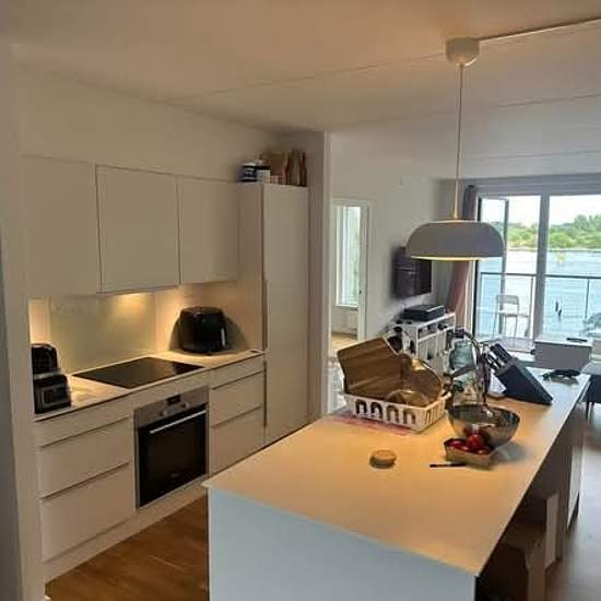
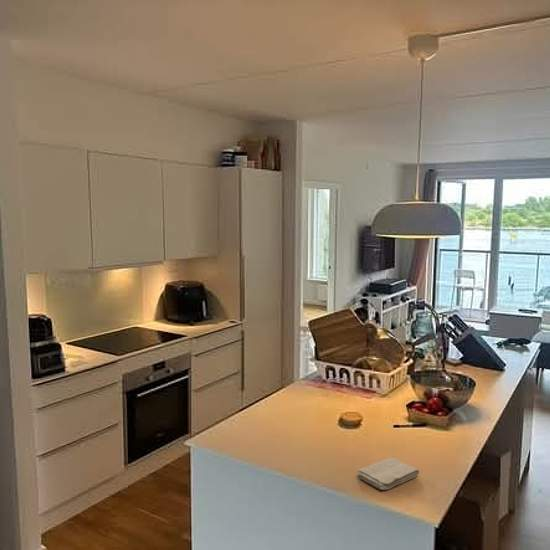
+ washcloth (387, 472)
